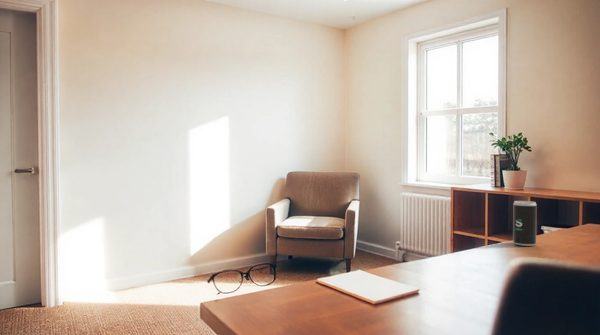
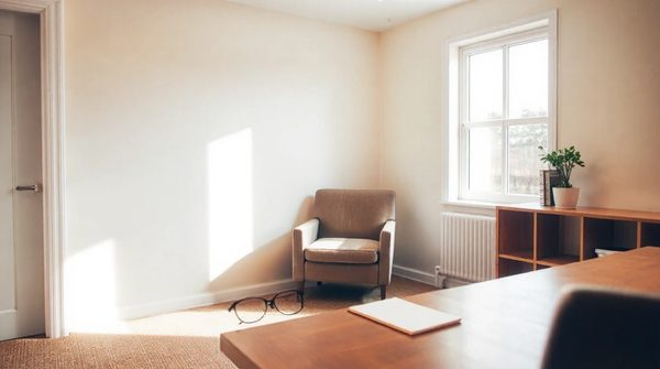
- beverage can (524, 222)
